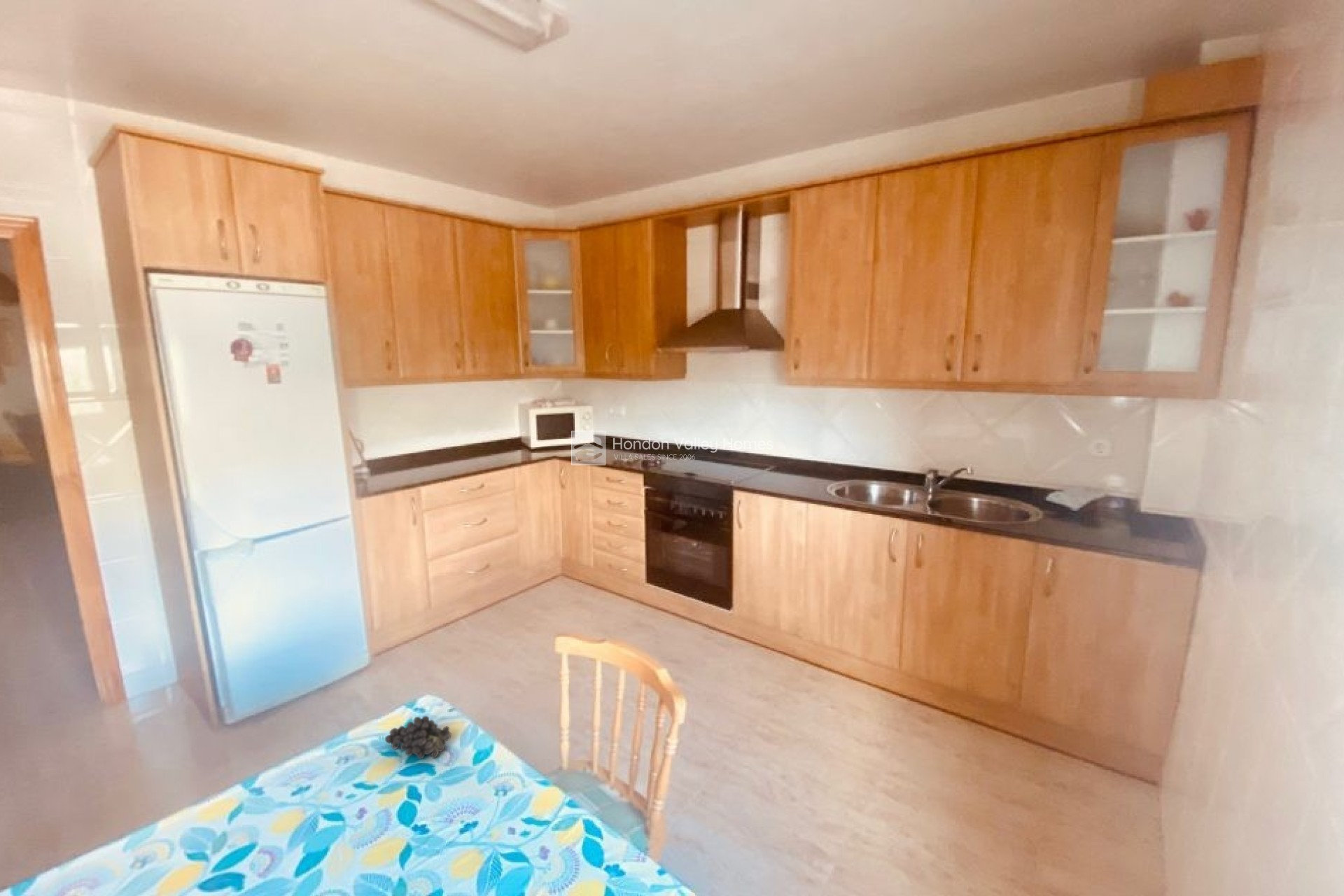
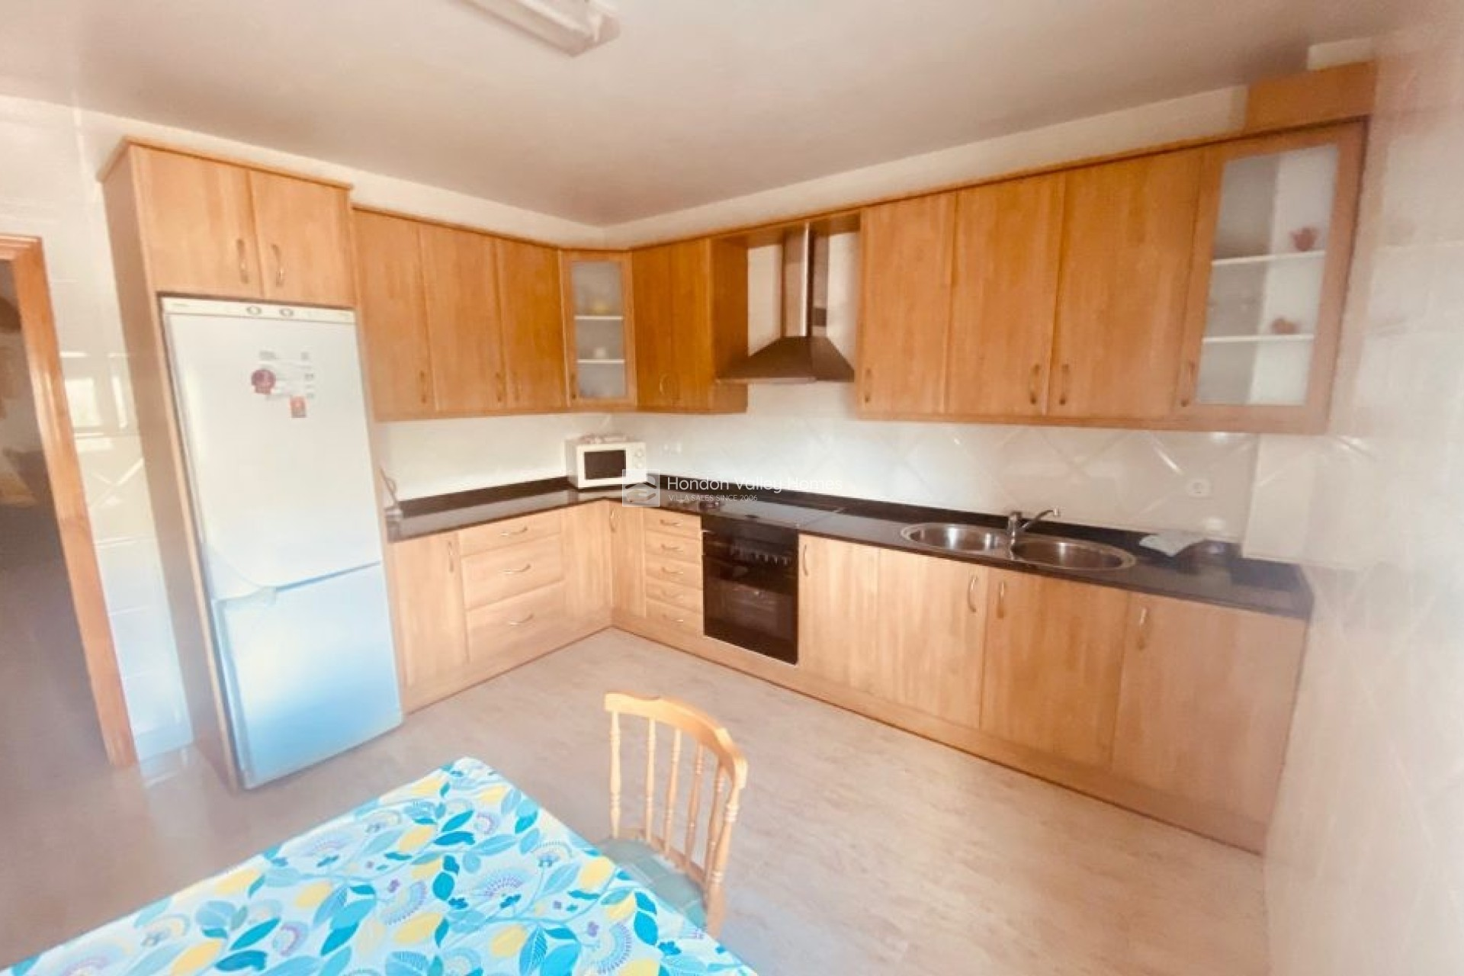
- fruit (414, 734)
